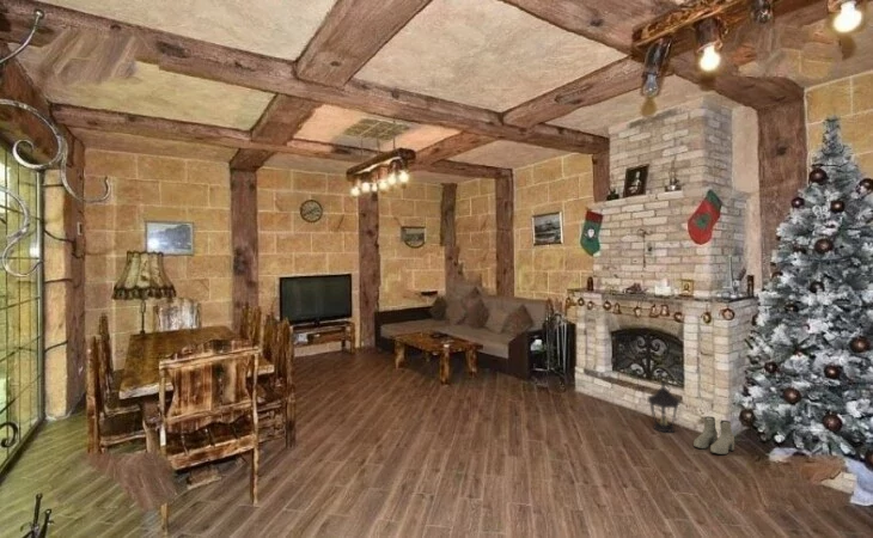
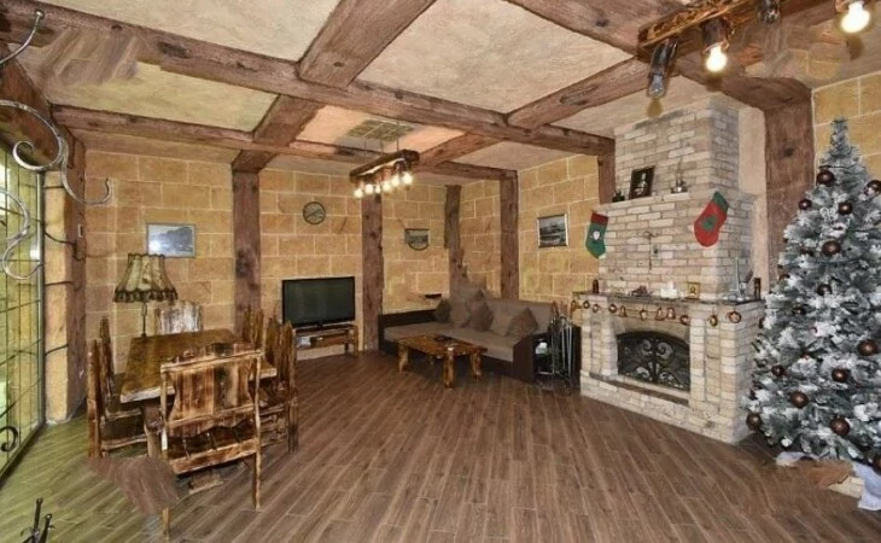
- boots (714, 434)
- lantern (663, 404)
